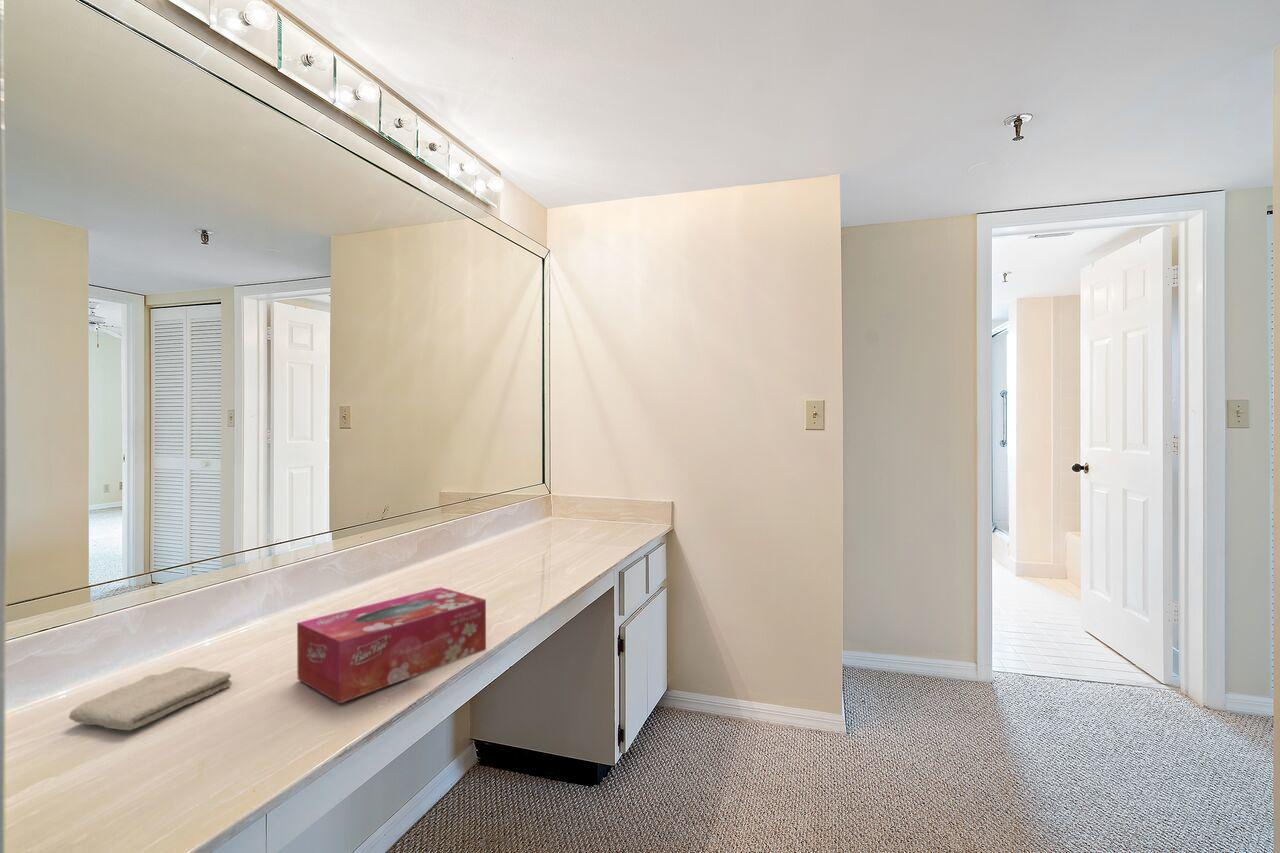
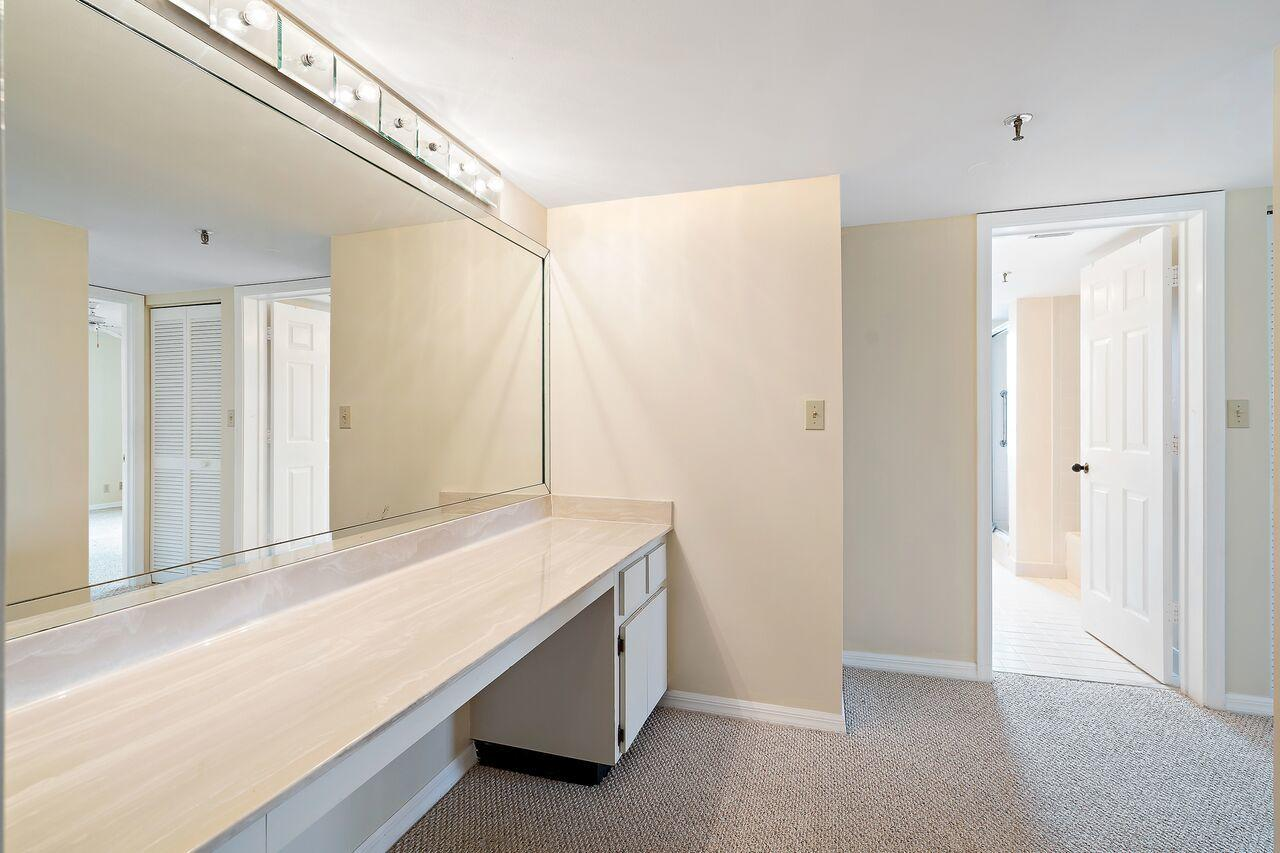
- tissue box (397, 637)
- washcloth (158, 694)
